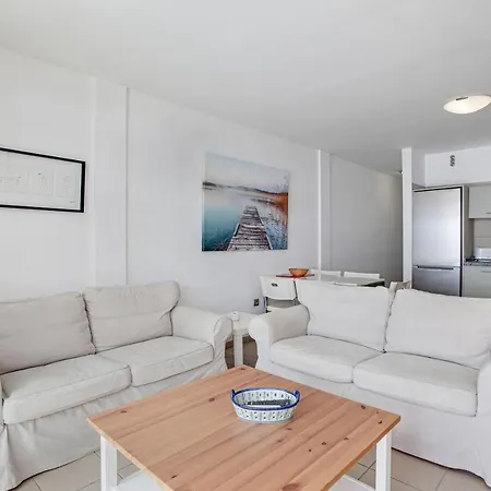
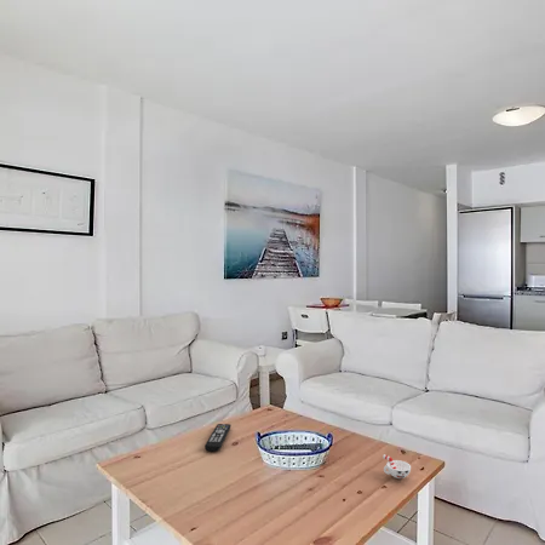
+ remote control (218, 436)
+ cup (396, 467)
